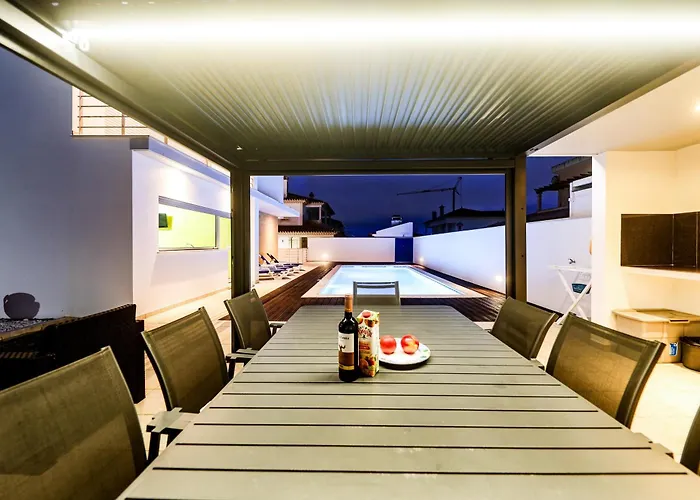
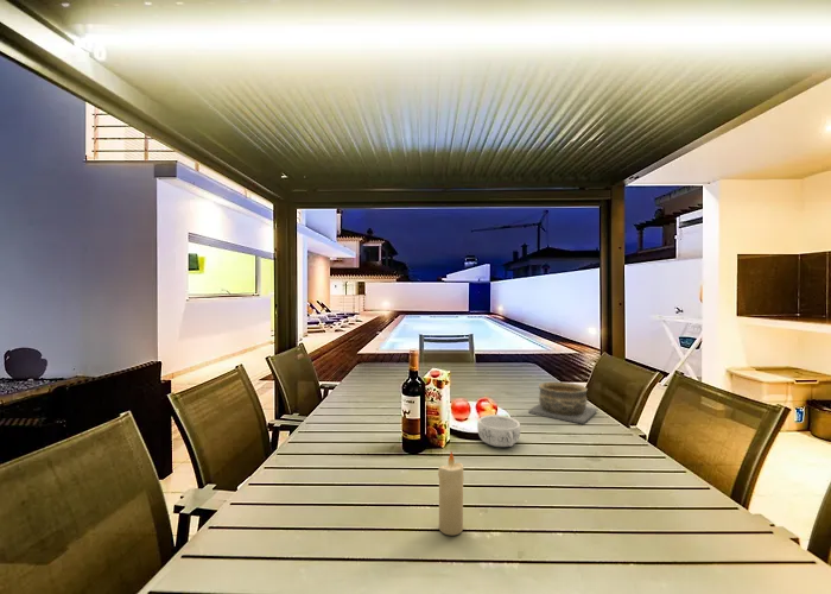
+ candle (450, 489)
+ decorative bowl (500, 432)
+ bowl (563, 399)
